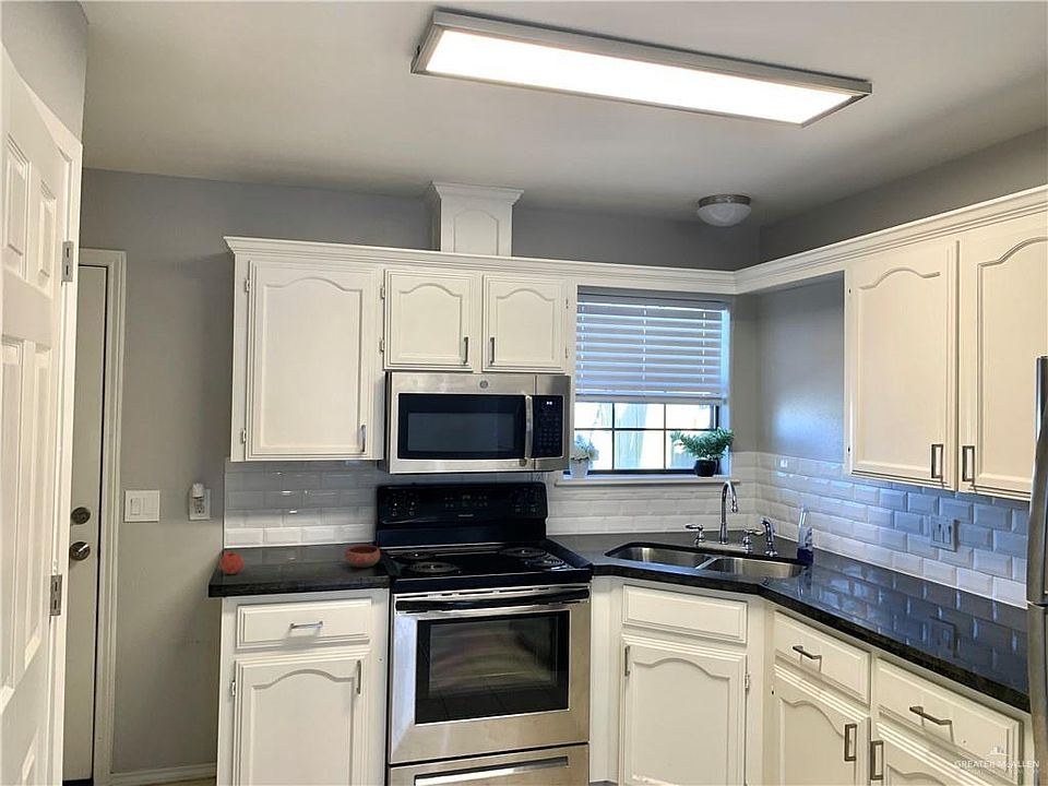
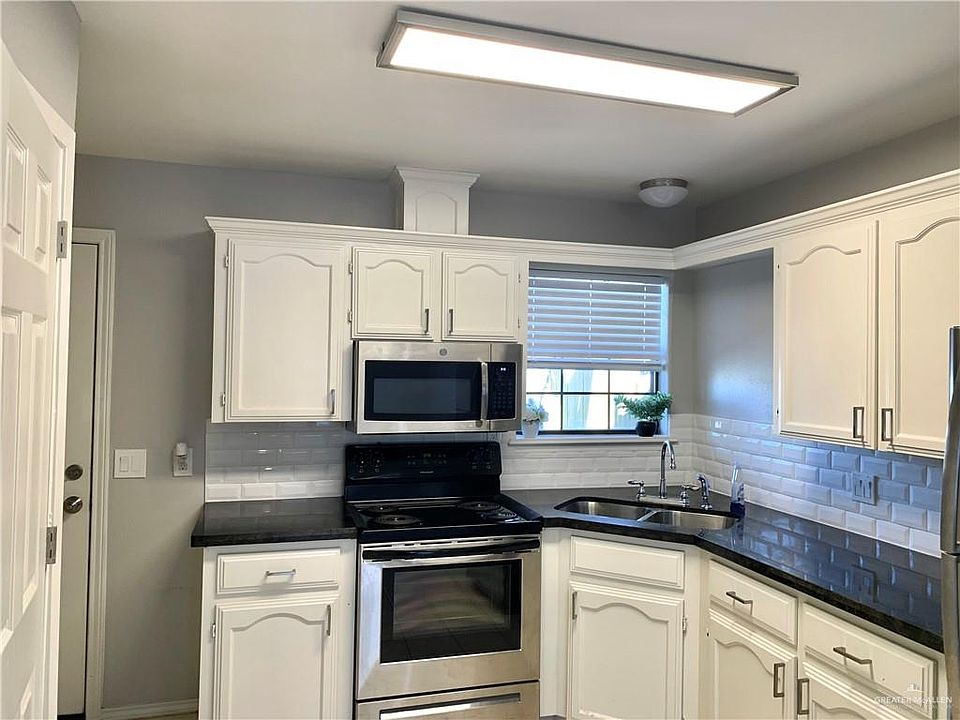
- apple (231, 561)
- bowl (364, 558)
